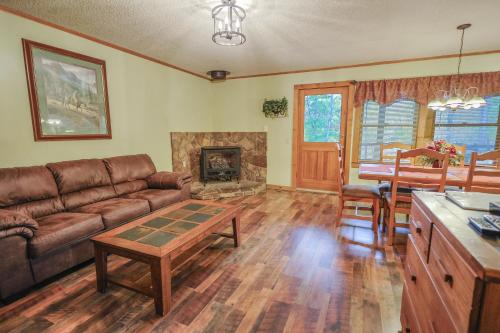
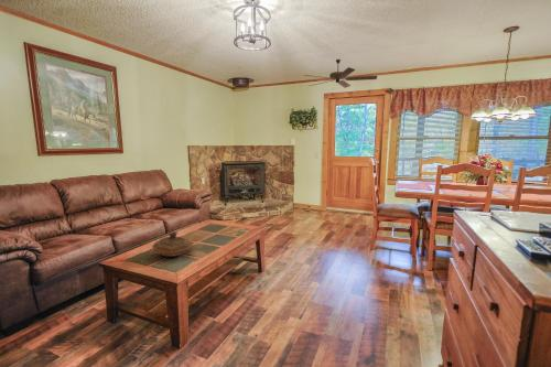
+ ceiling fan (341, 72)
+ decorative bowl (173, 242)
